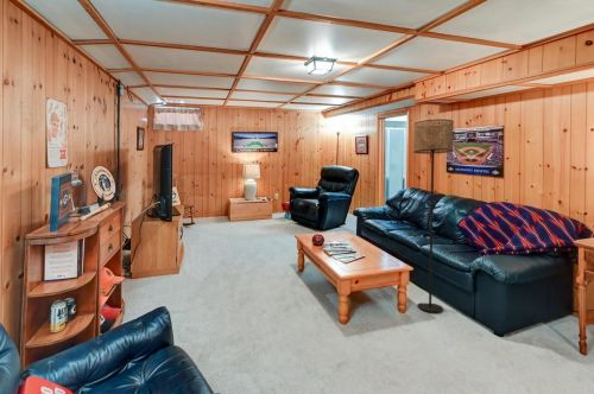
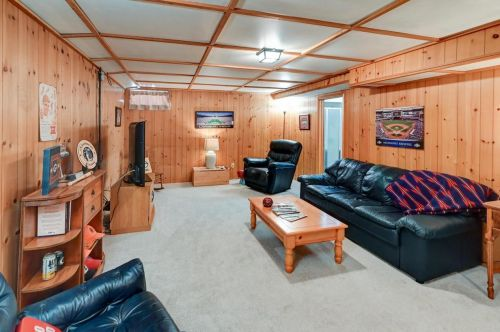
- floor lamp (431, 216)
